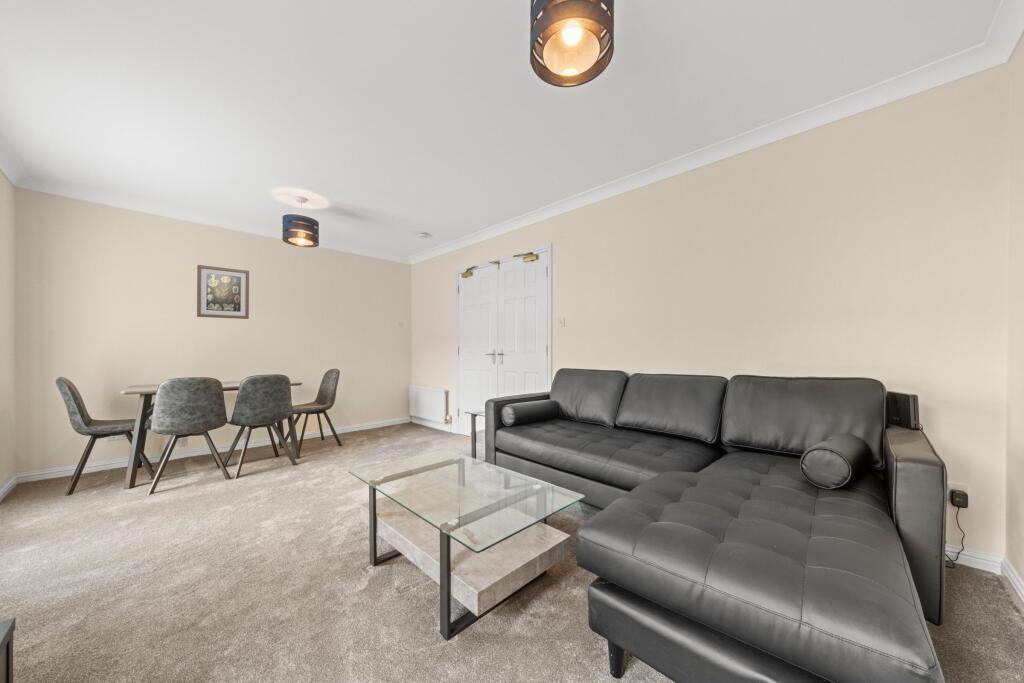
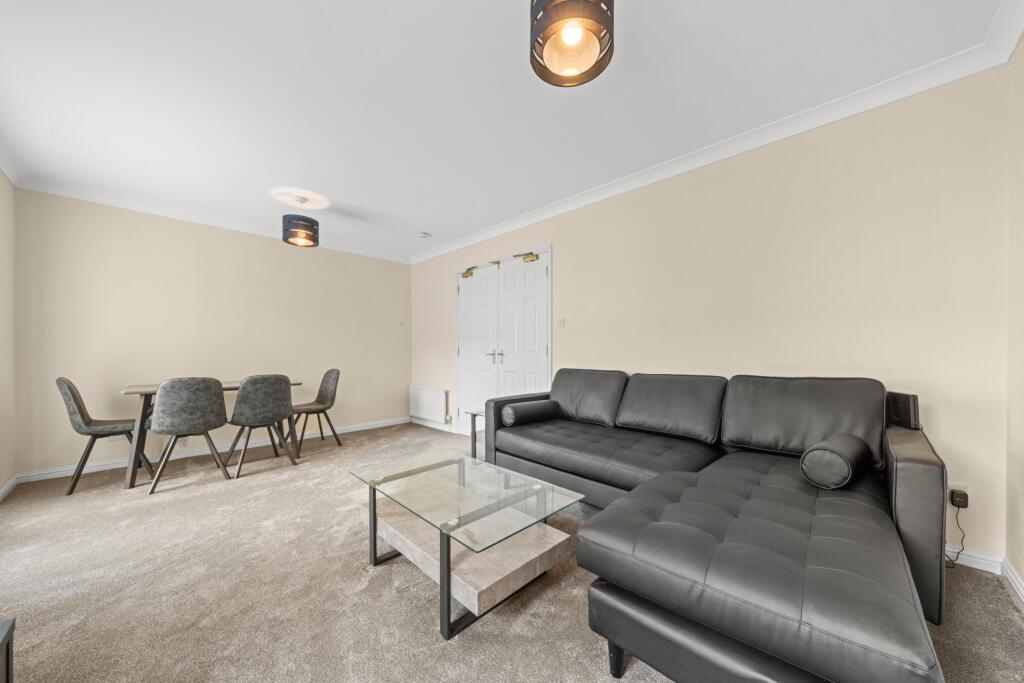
- wall art (224, 292)
